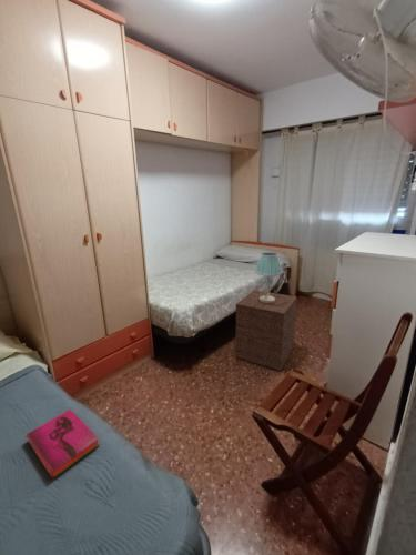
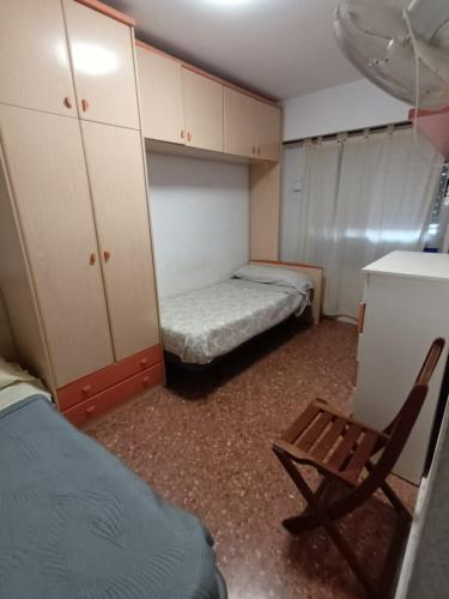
- nightstand (264, 326)
- table lamp (267, 278)
- hardback book (62, 440)
